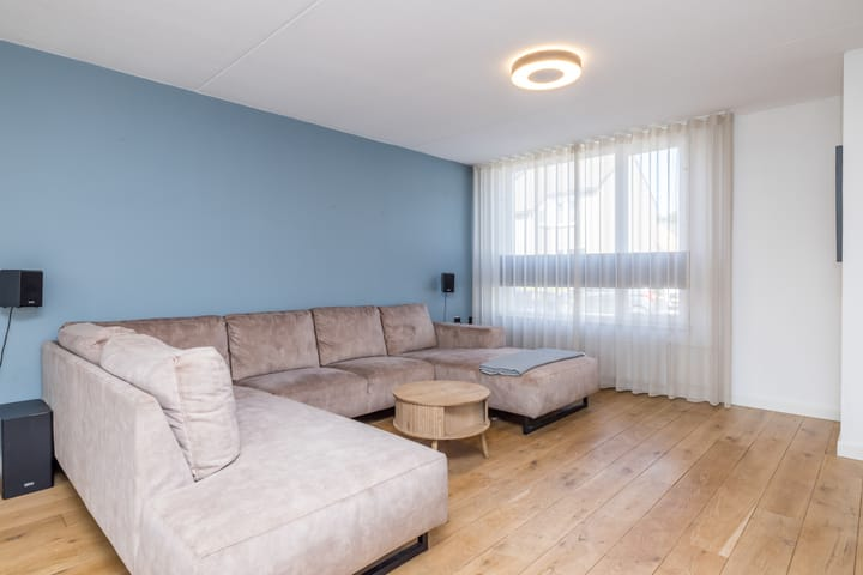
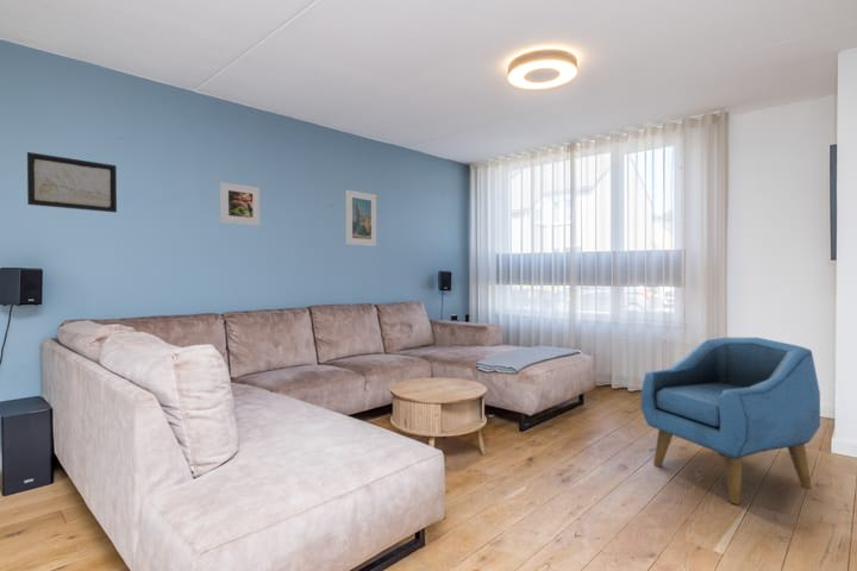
+ armchair (724, 408)
+ wall art (74, 183)
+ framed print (240, 203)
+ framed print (361, 218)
